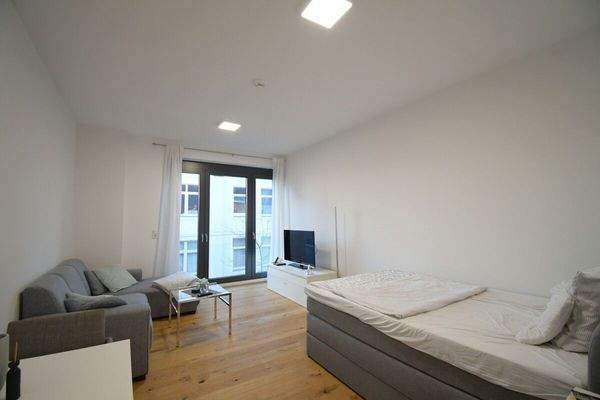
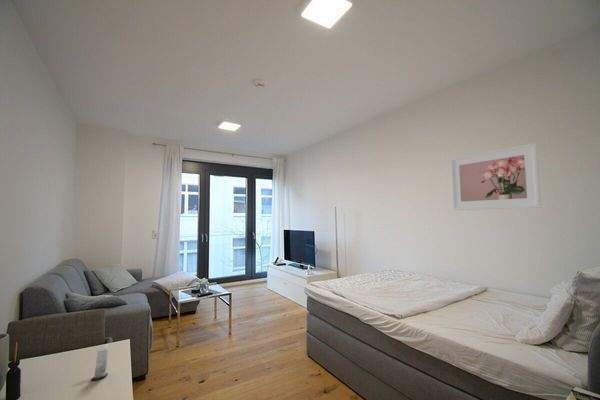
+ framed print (490, 180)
+ candle (101, 361)
